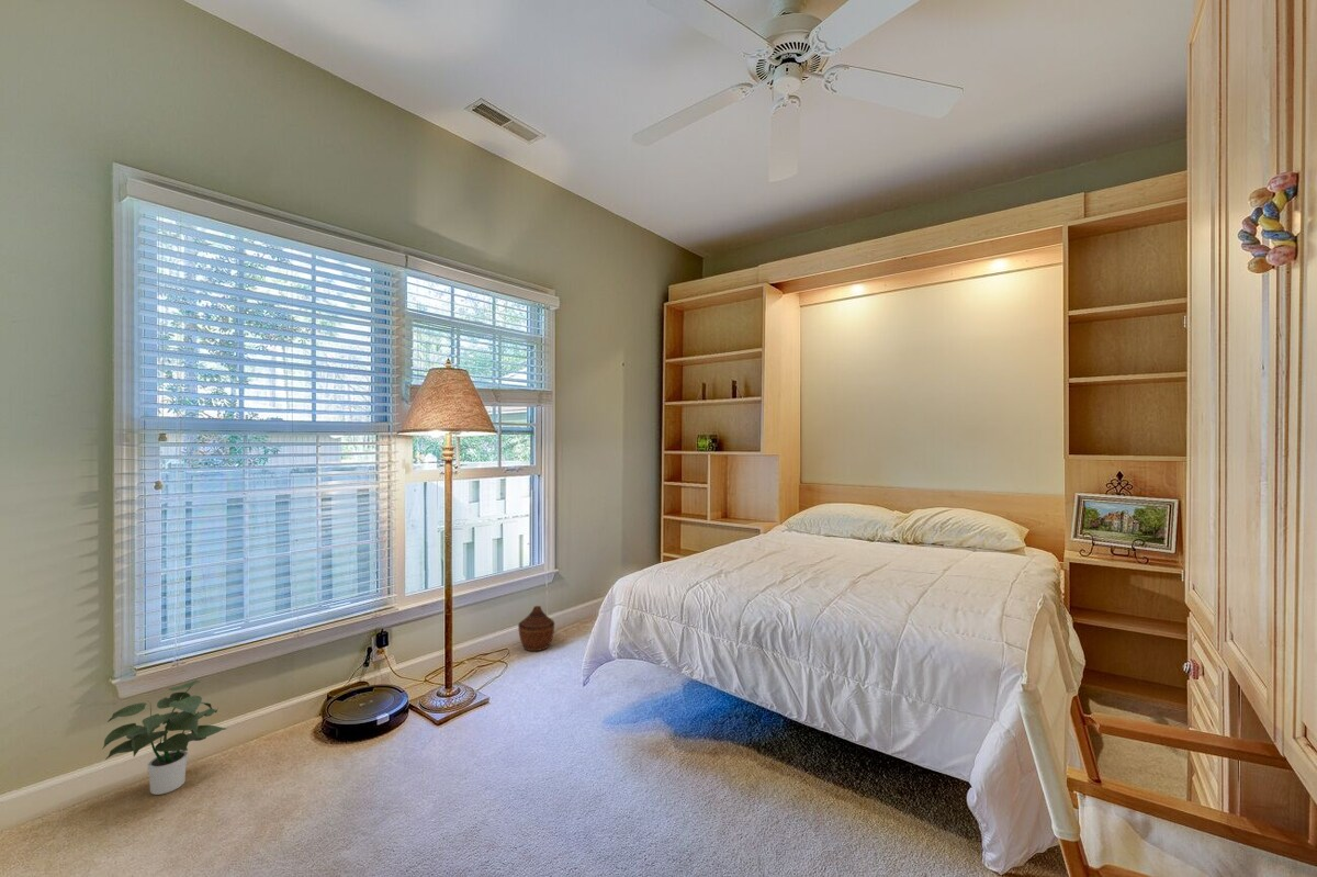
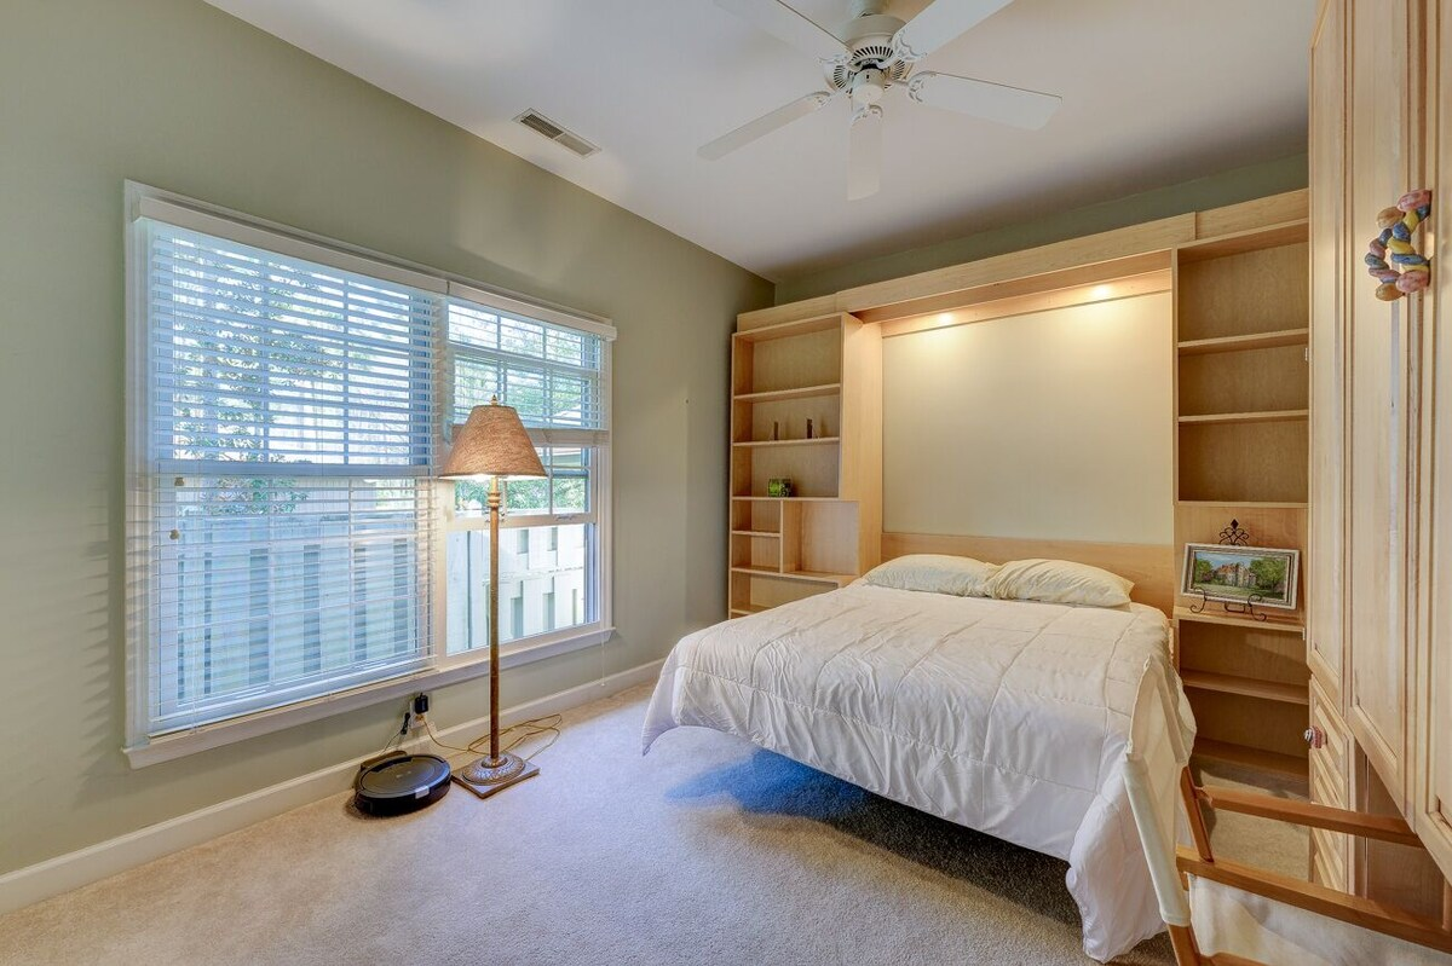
- woven basket (536, 626)
- potted plant (168, 739)
